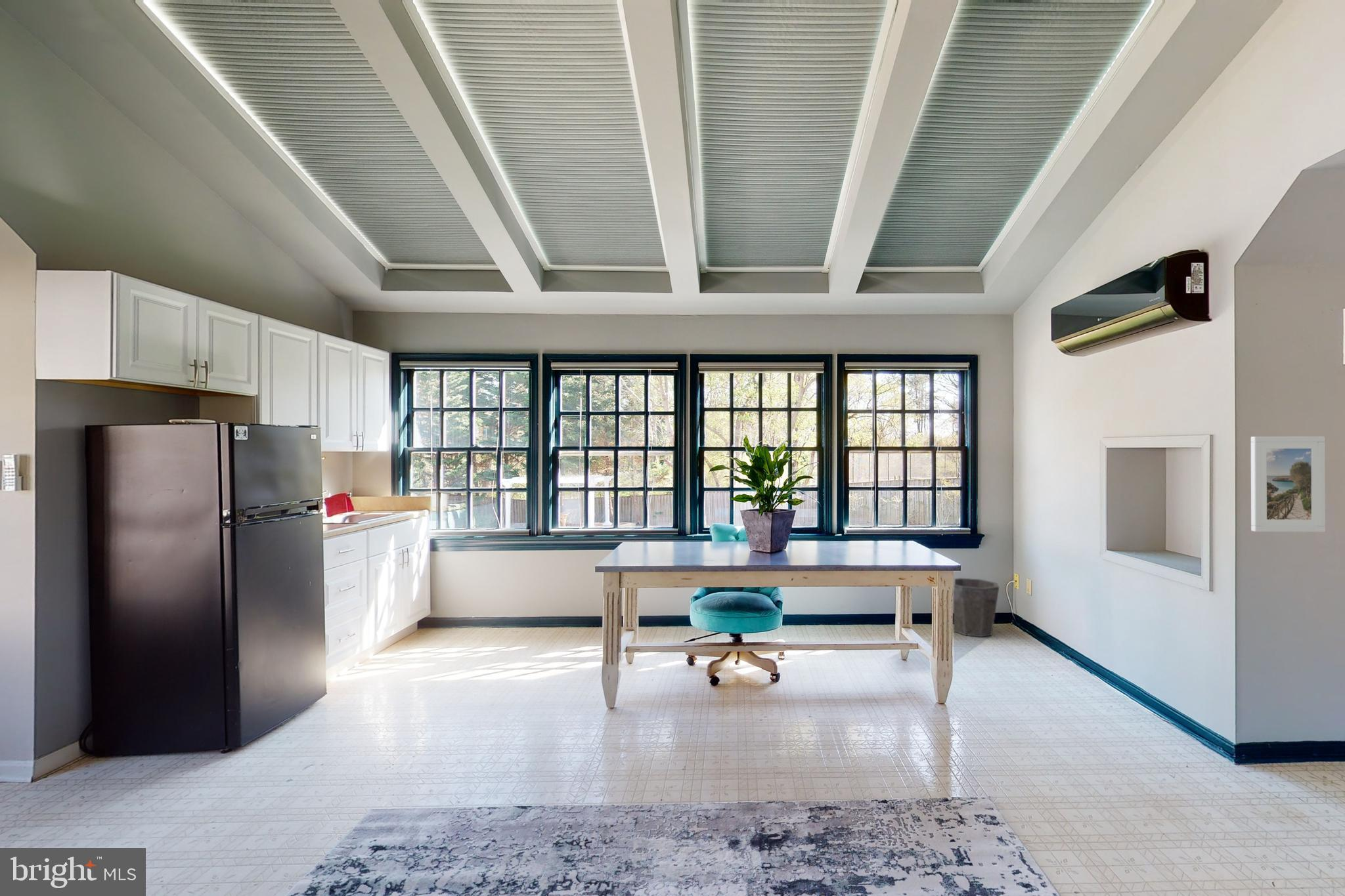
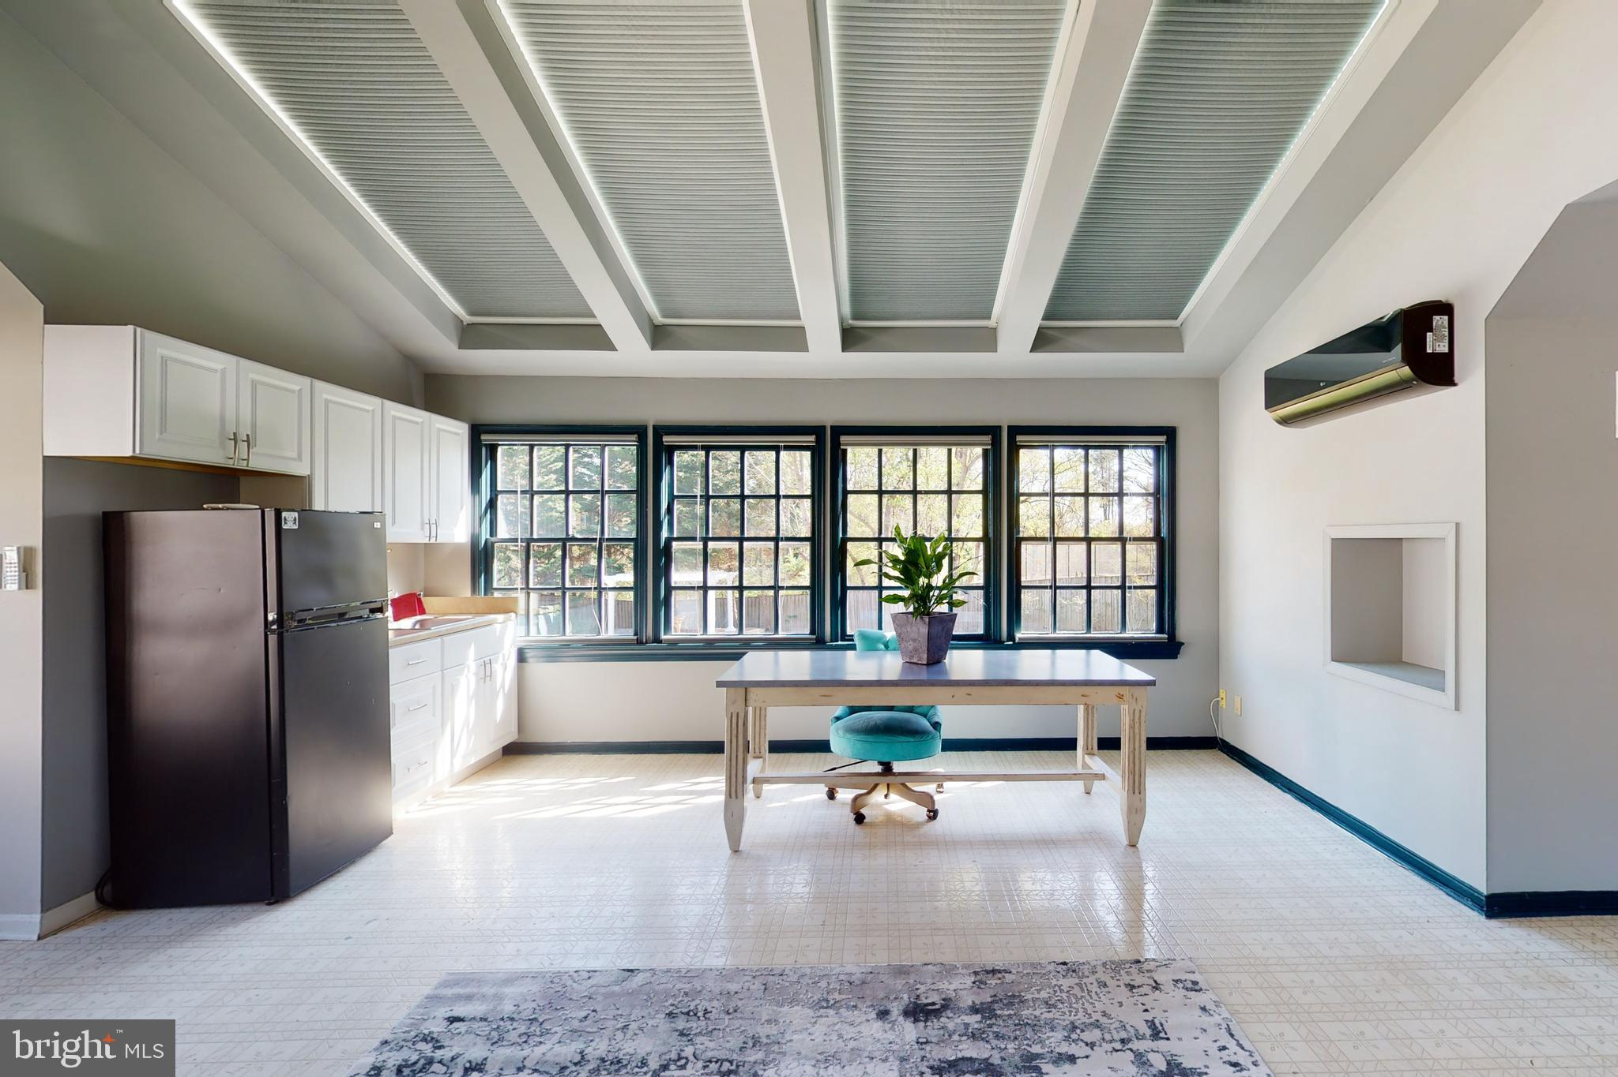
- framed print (1287, 484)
- waste bin (971, 607)
